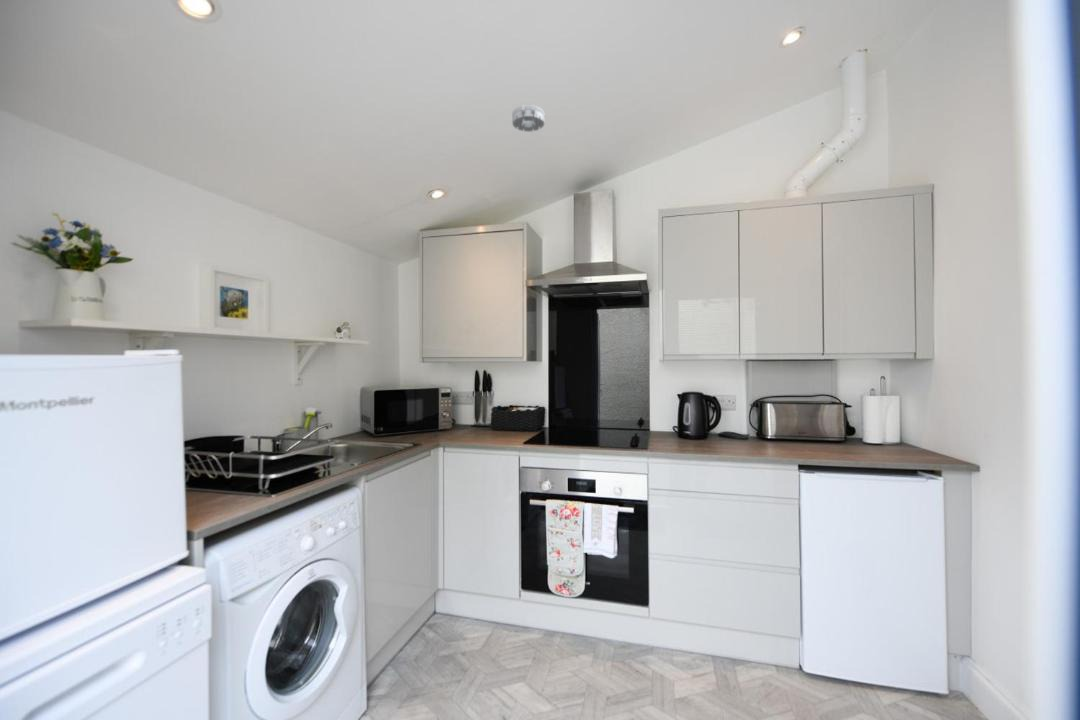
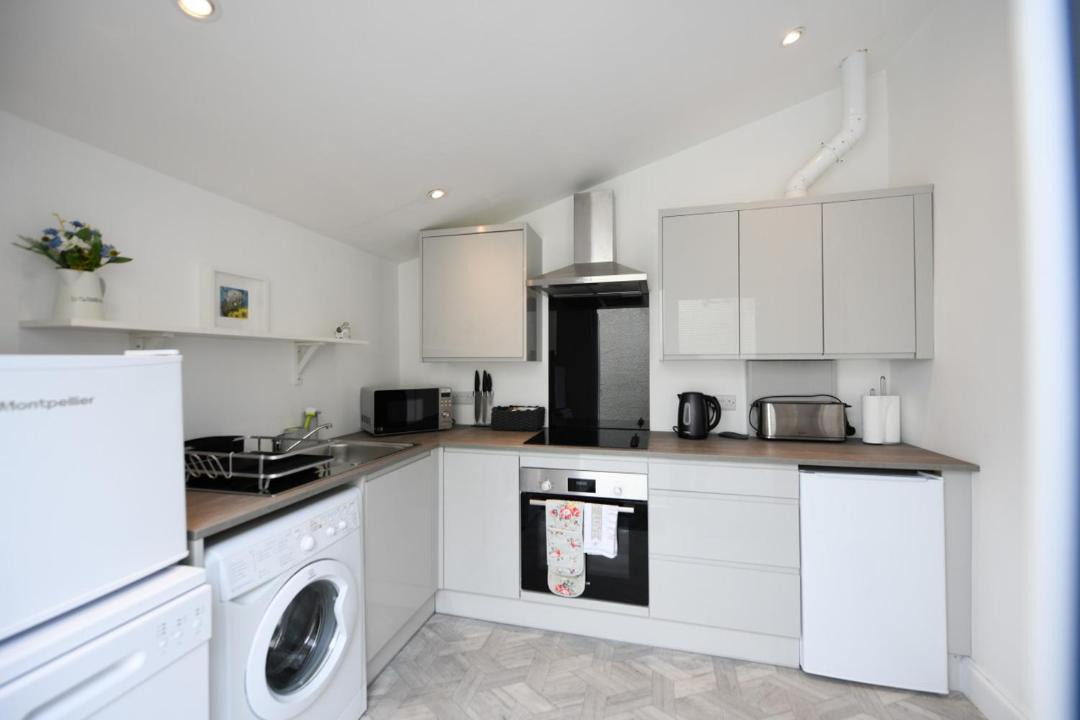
- smoke detector (528, 117)
